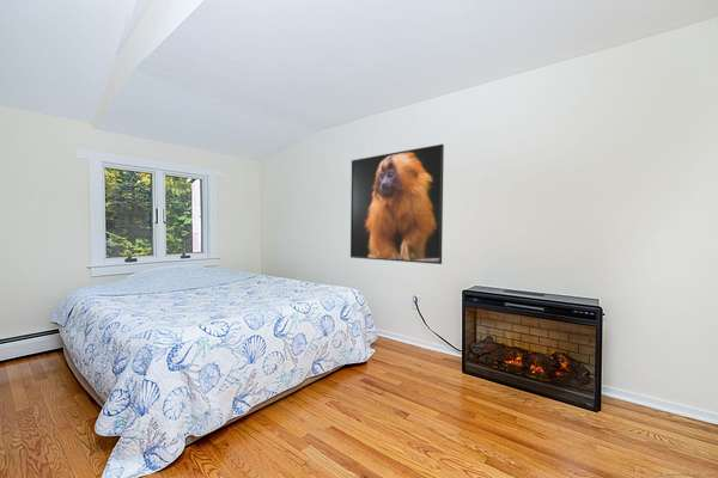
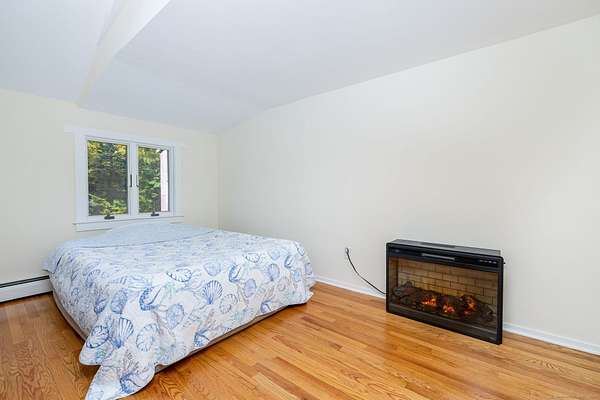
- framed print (391, 207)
